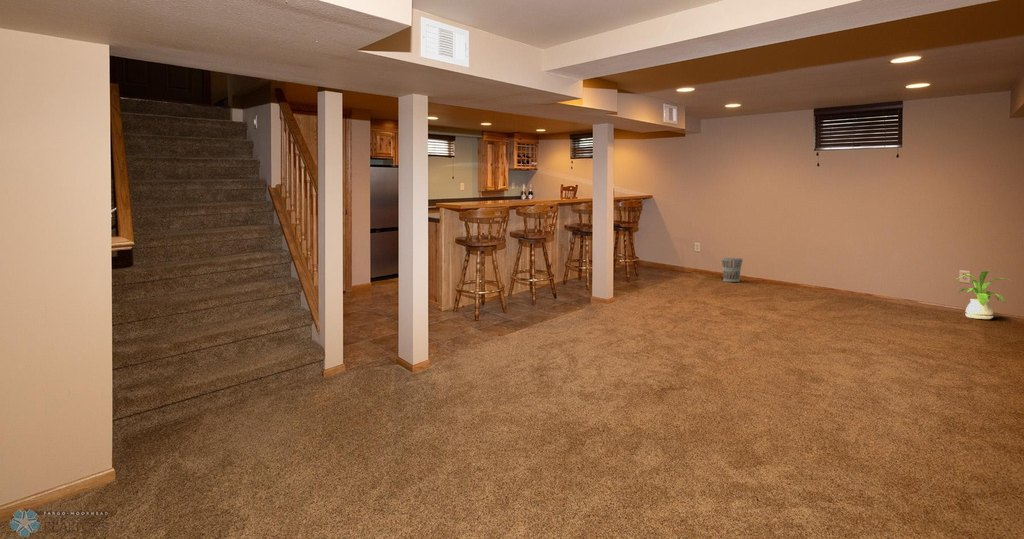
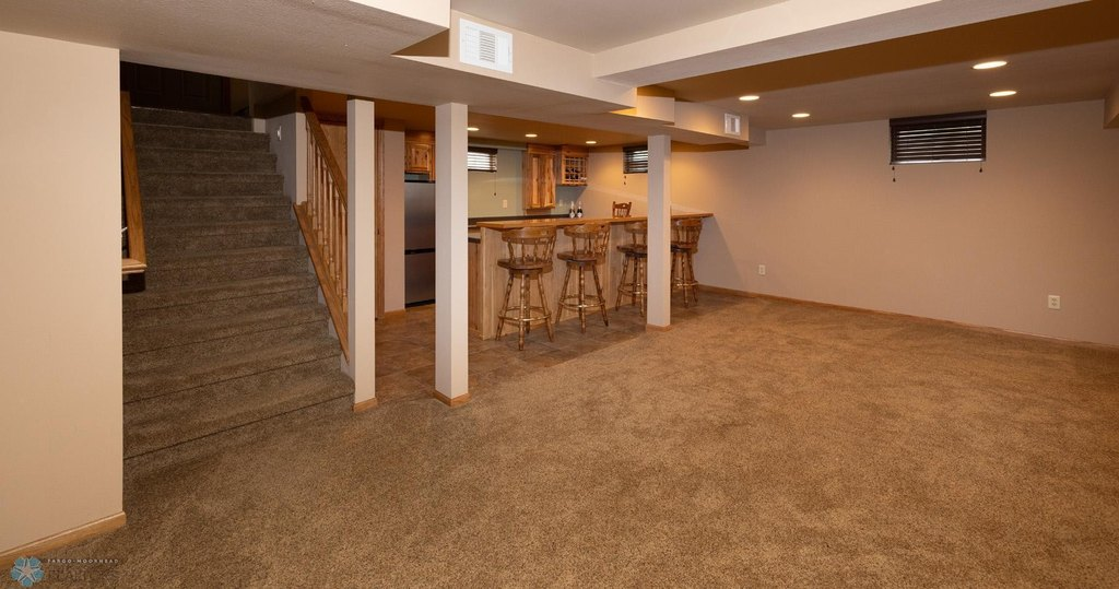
- house plant (982, 293)
- wastebasket (731, 269)
